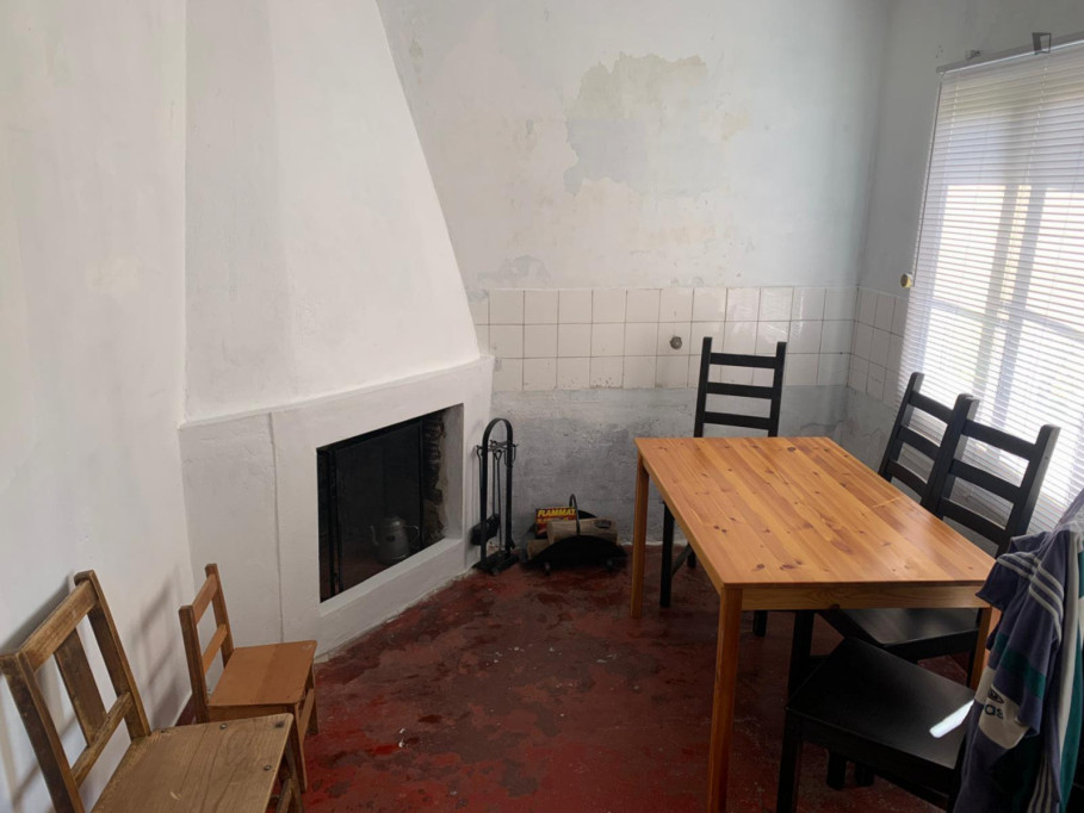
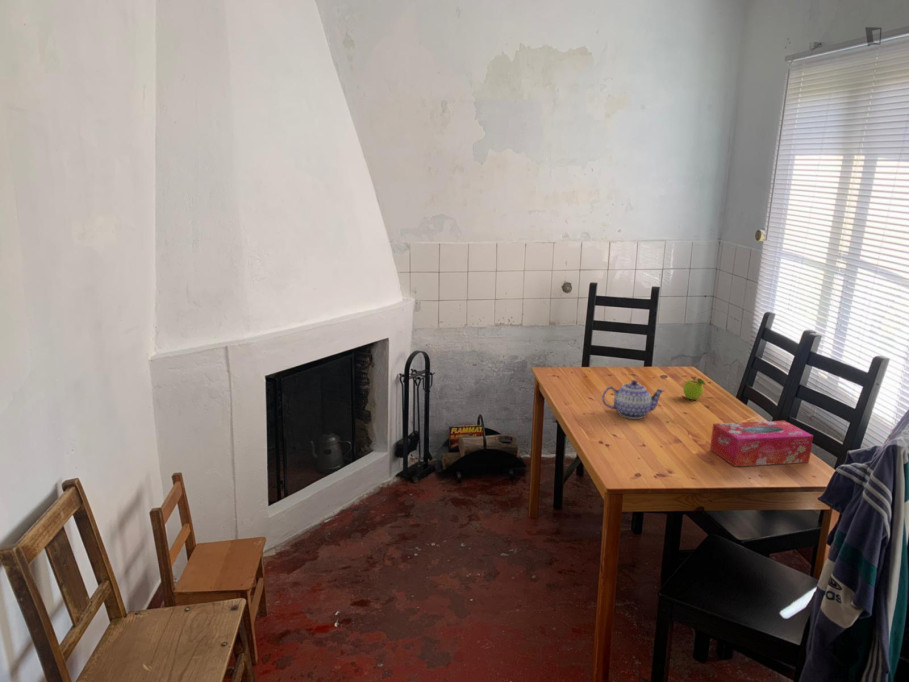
+ tissue box (760, 442)
+ fruit (694, 388)
+ teapot (633, 397)
